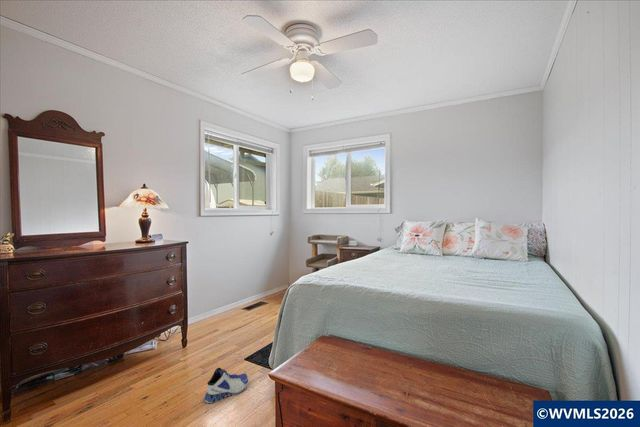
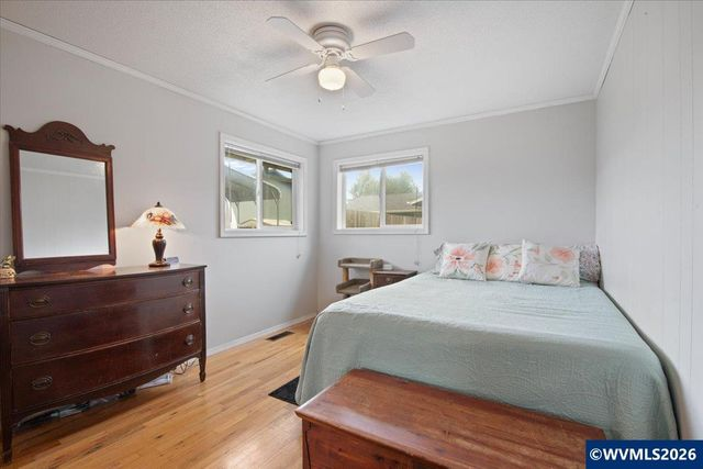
- sneaker (227, 380)
